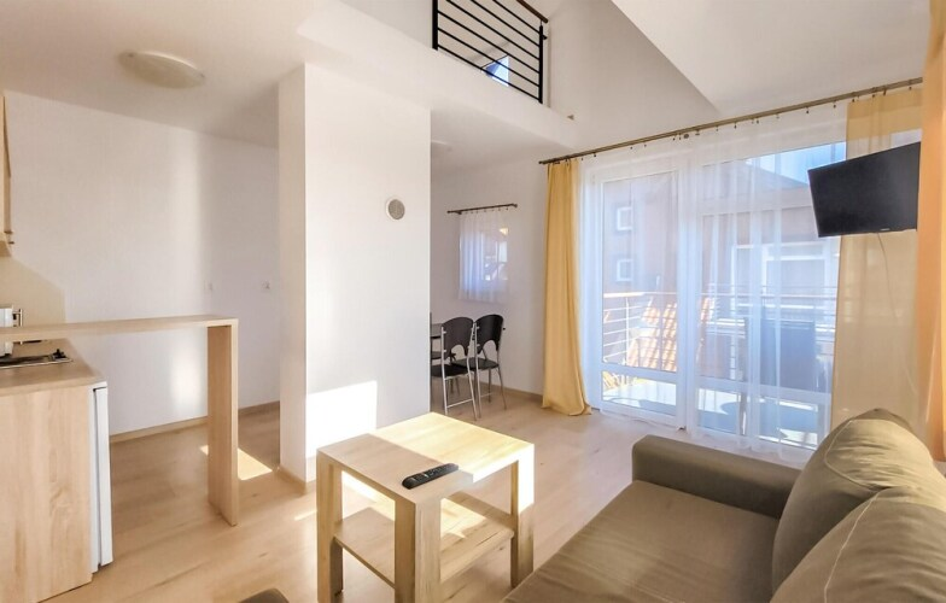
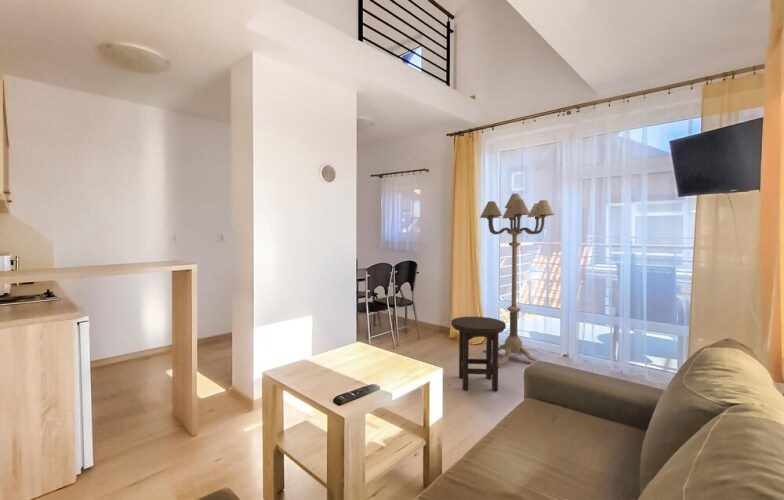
+ stool (477, 359)
+ floor lamp (514, 276)
